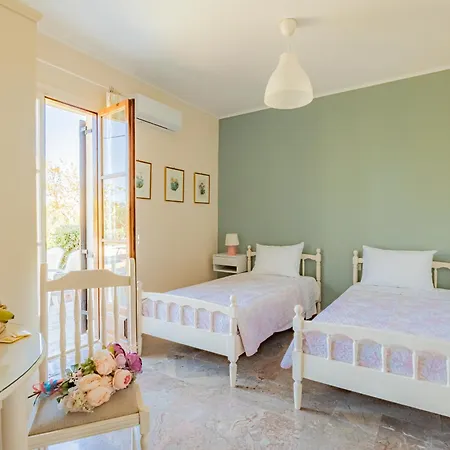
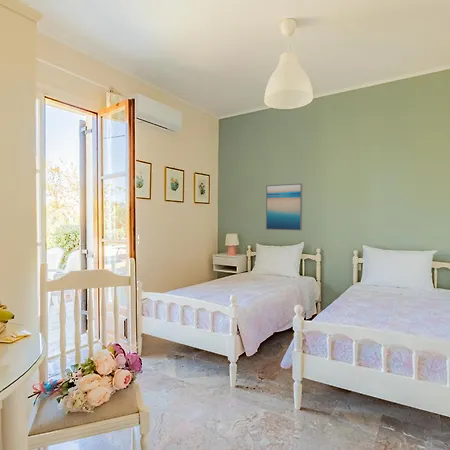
+ wall art (283, 207)
